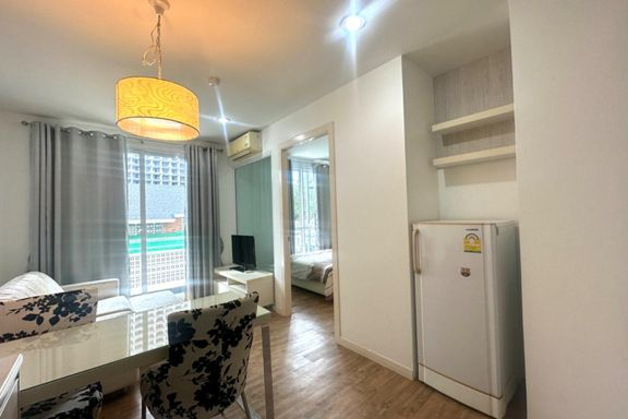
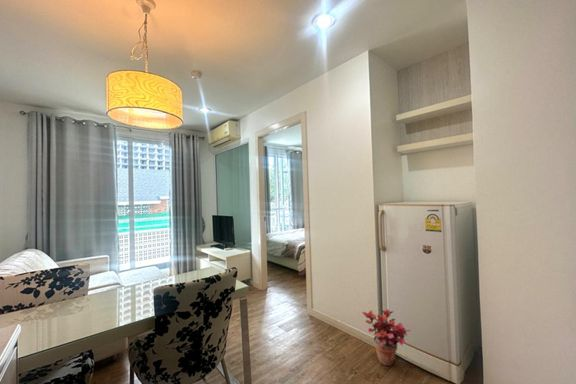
+ potted plant (387, 338)
